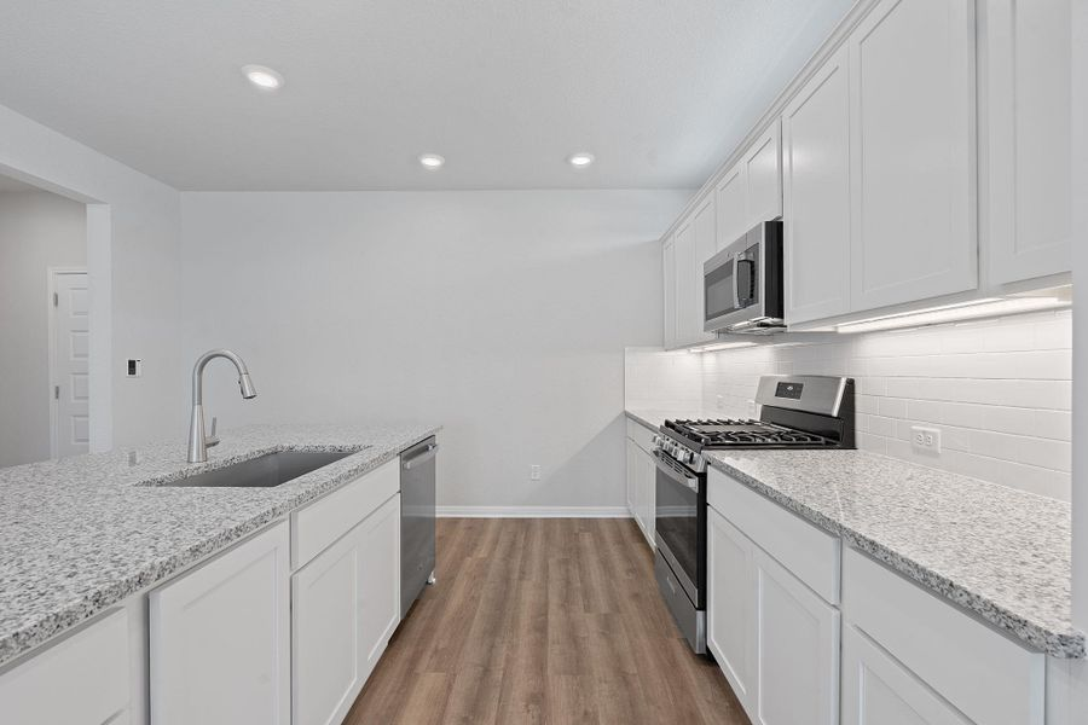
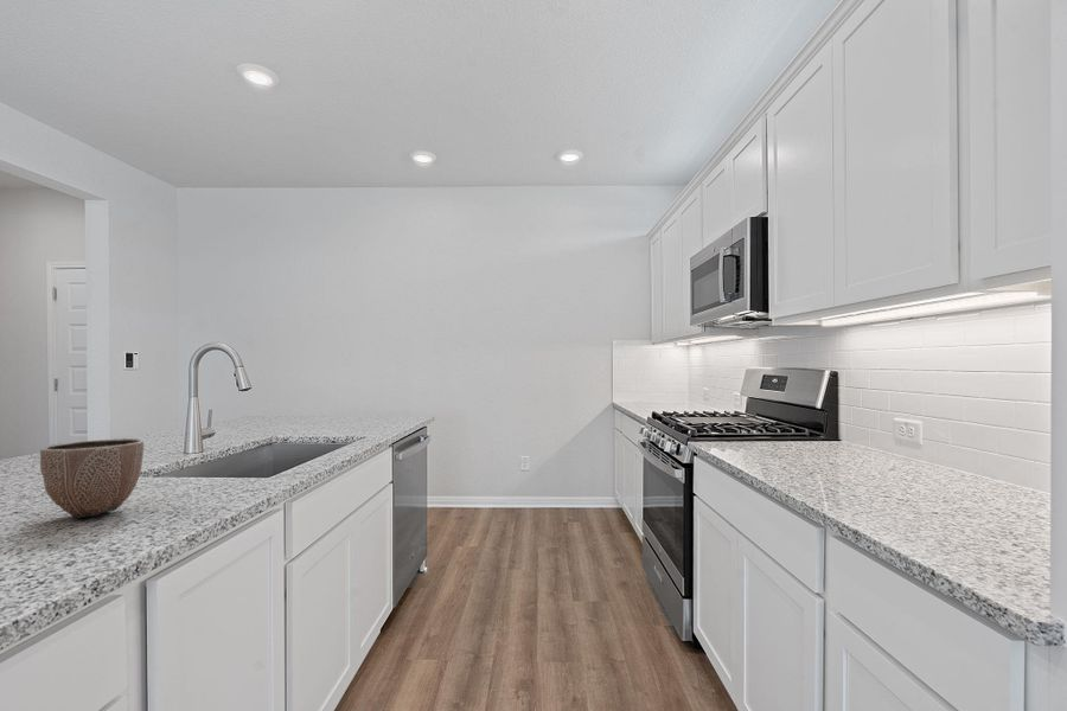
+ decorative bowl (95, 478)
